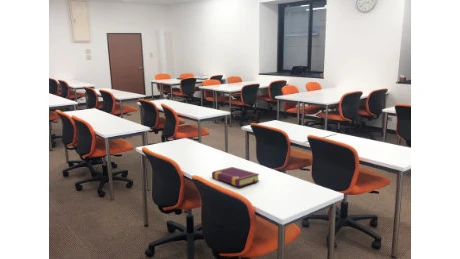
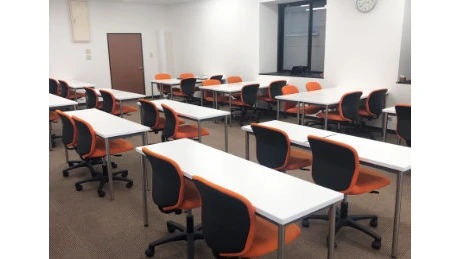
- book (235, 176)
